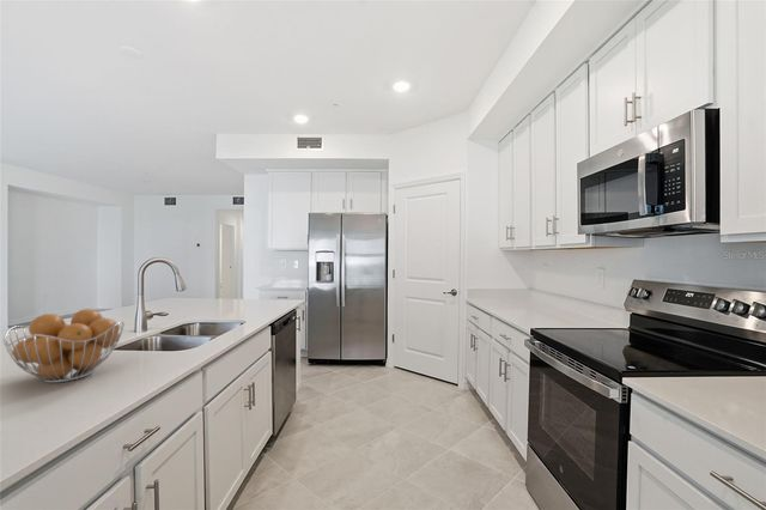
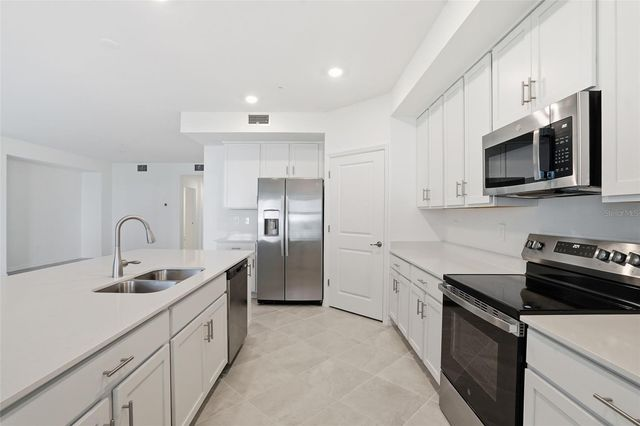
- fruit basket (68, 344)
